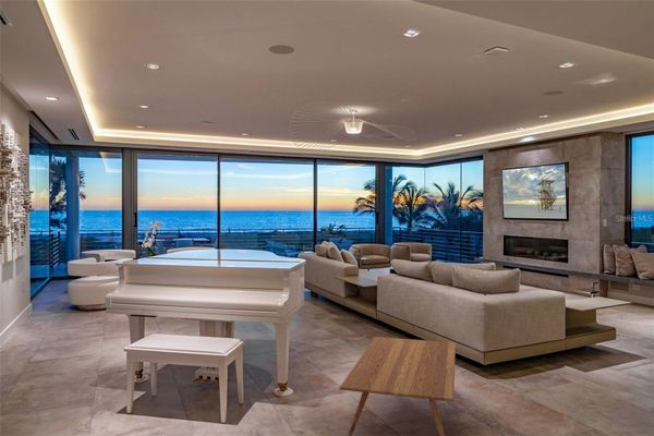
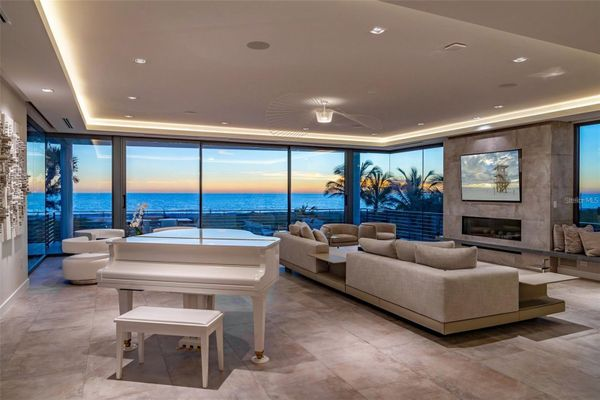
- coffee table (405, 386)
